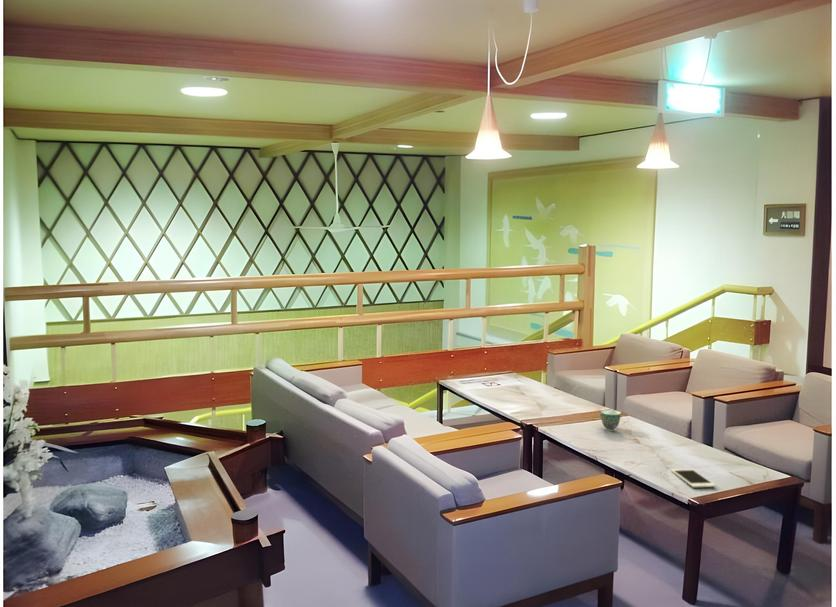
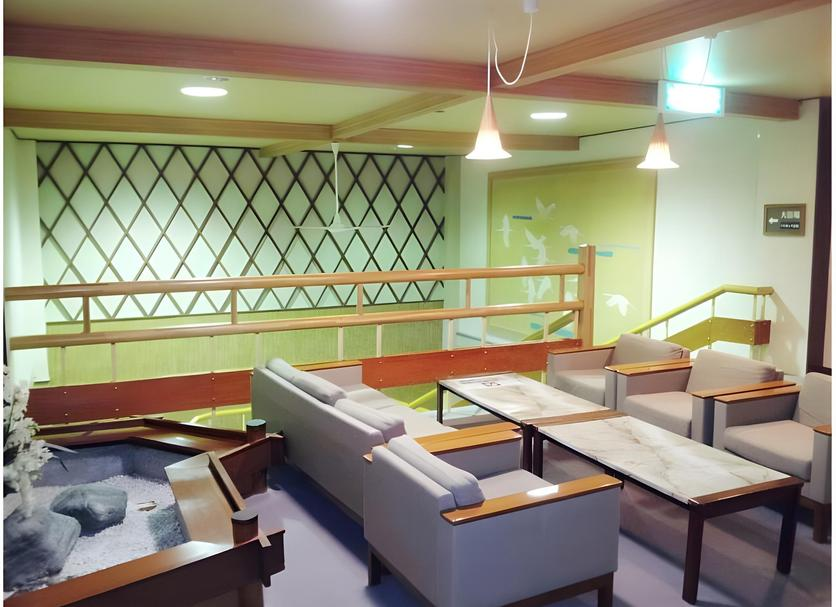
- teacup (608, 418)
- cell phone (692, 477)
